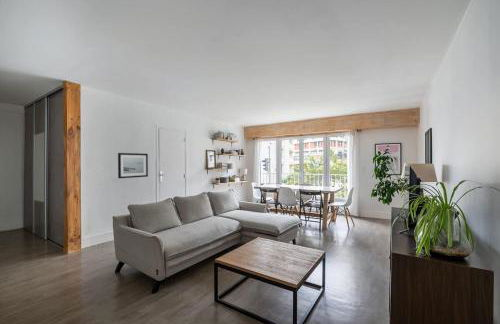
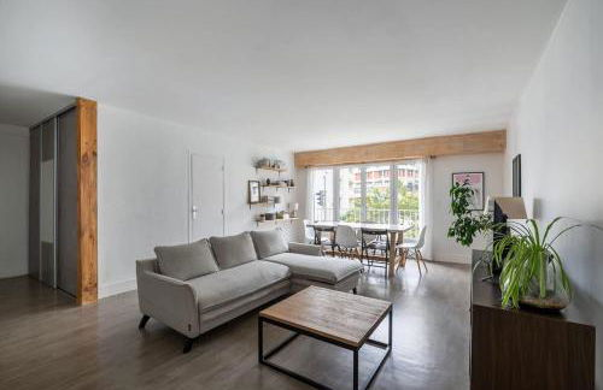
- wall art (133, 165)
